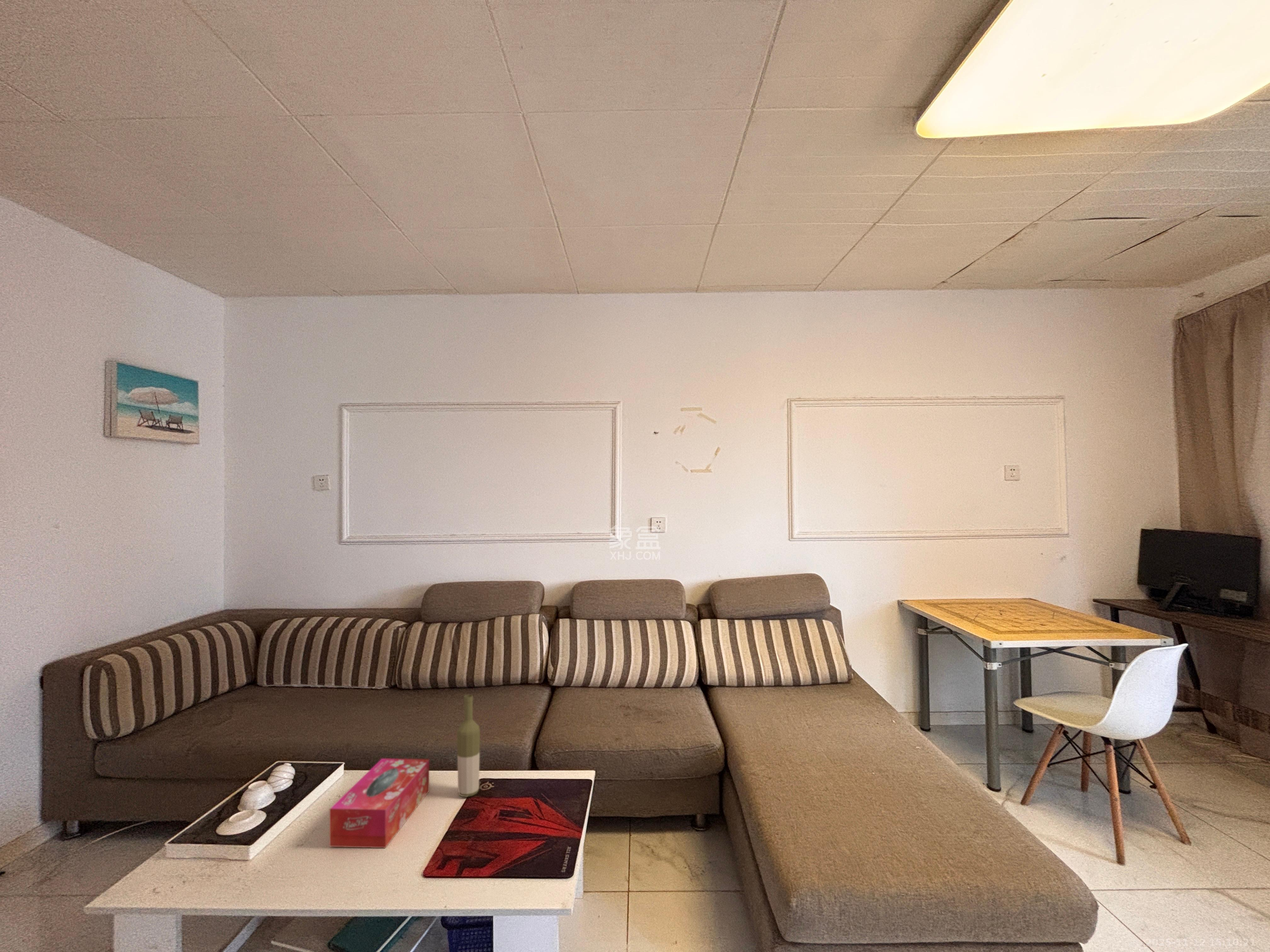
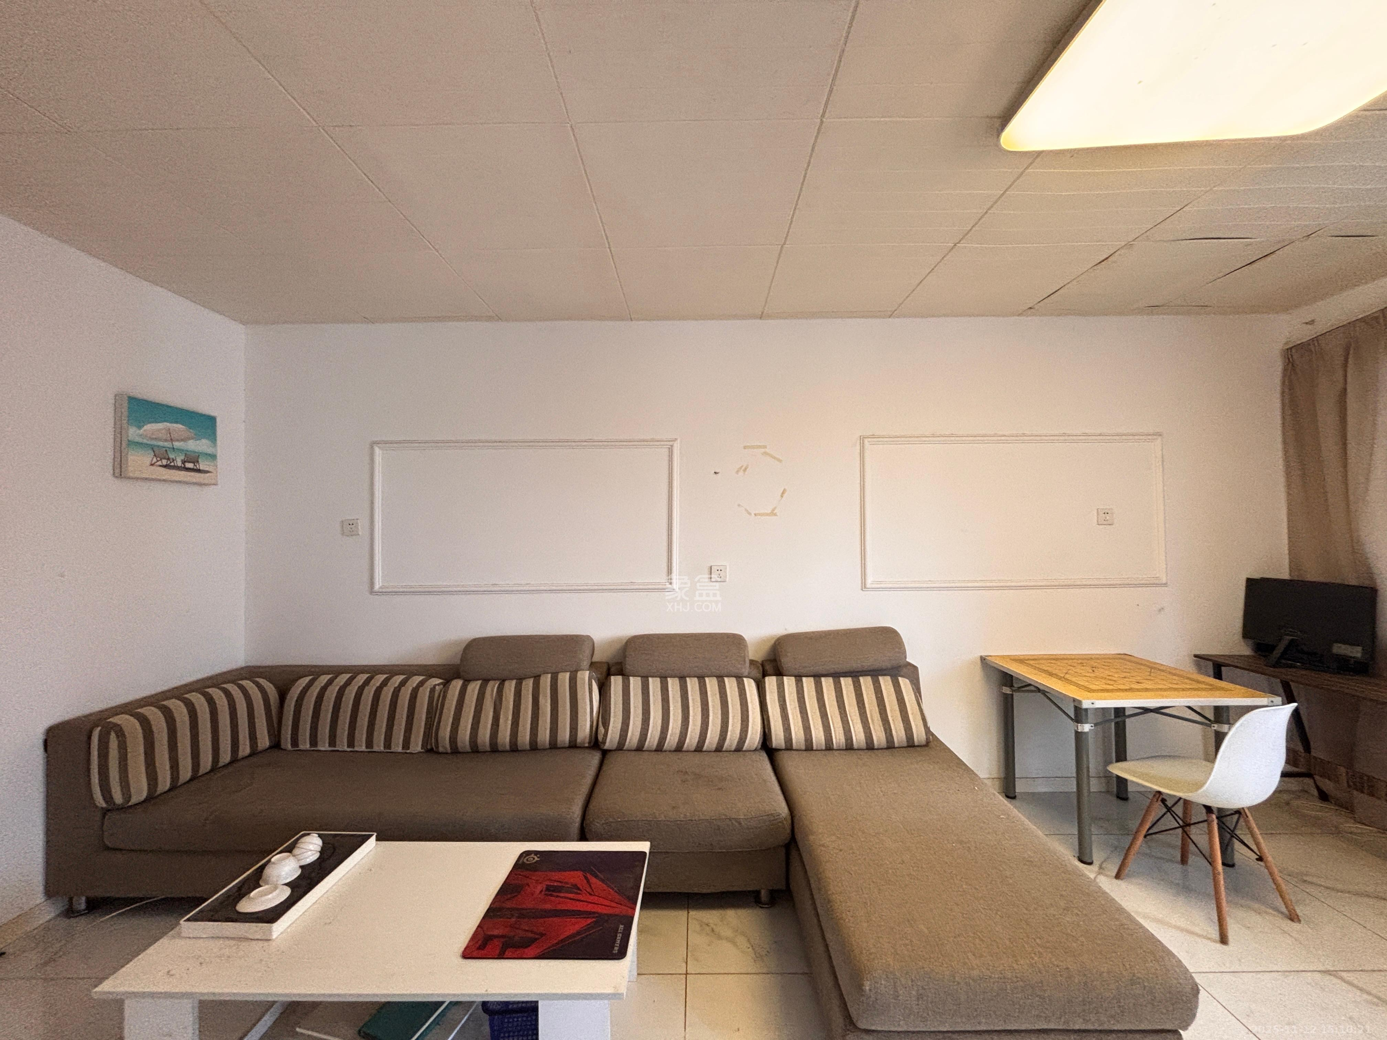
- bottle (468, 744)
- tissue box (383, 799)
